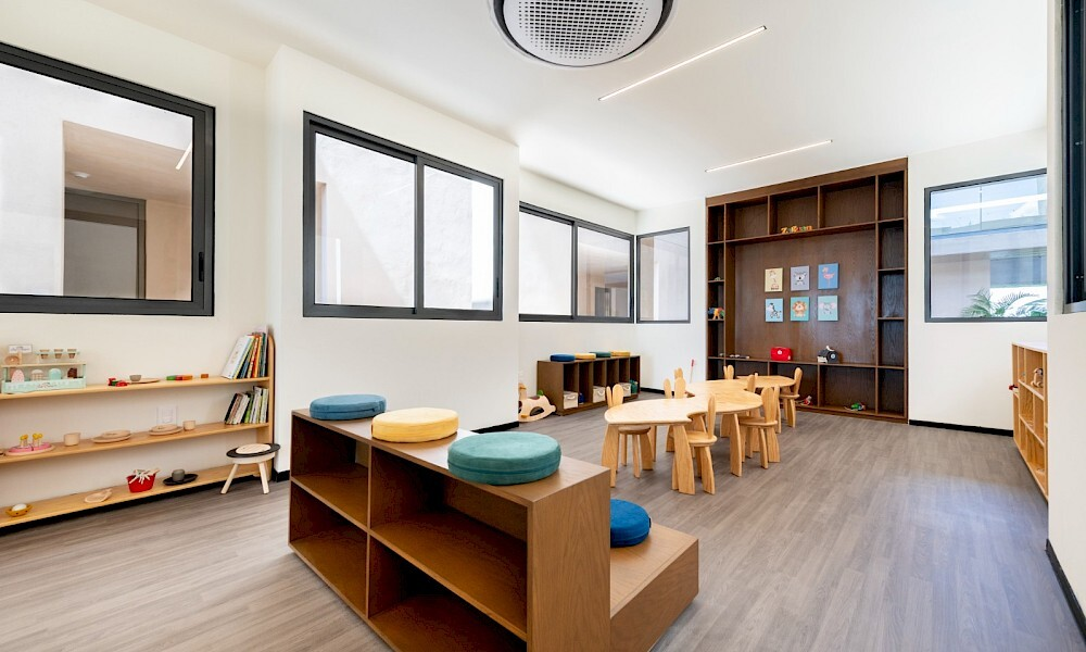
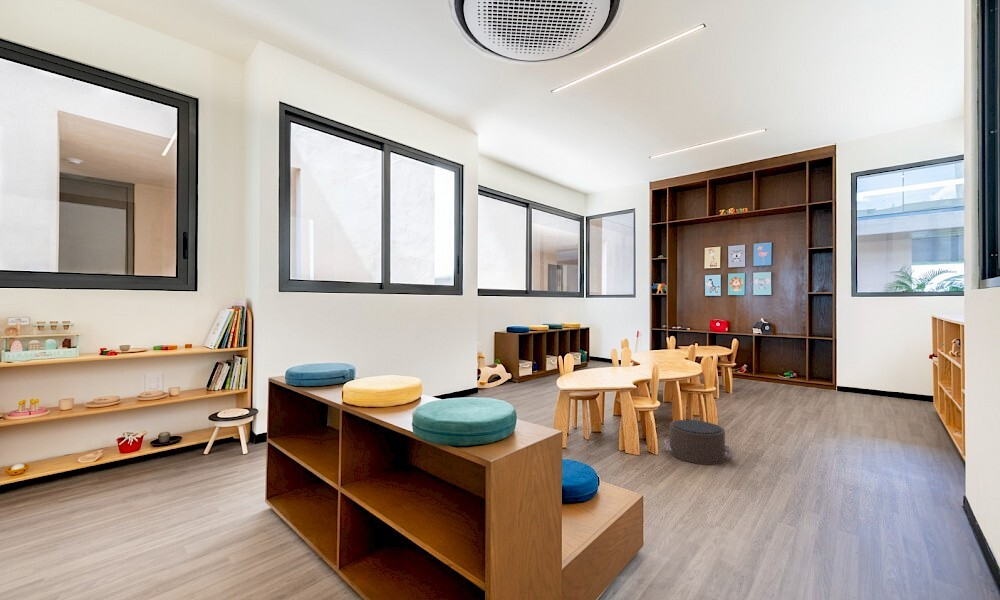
+ pouf (696, 441)
